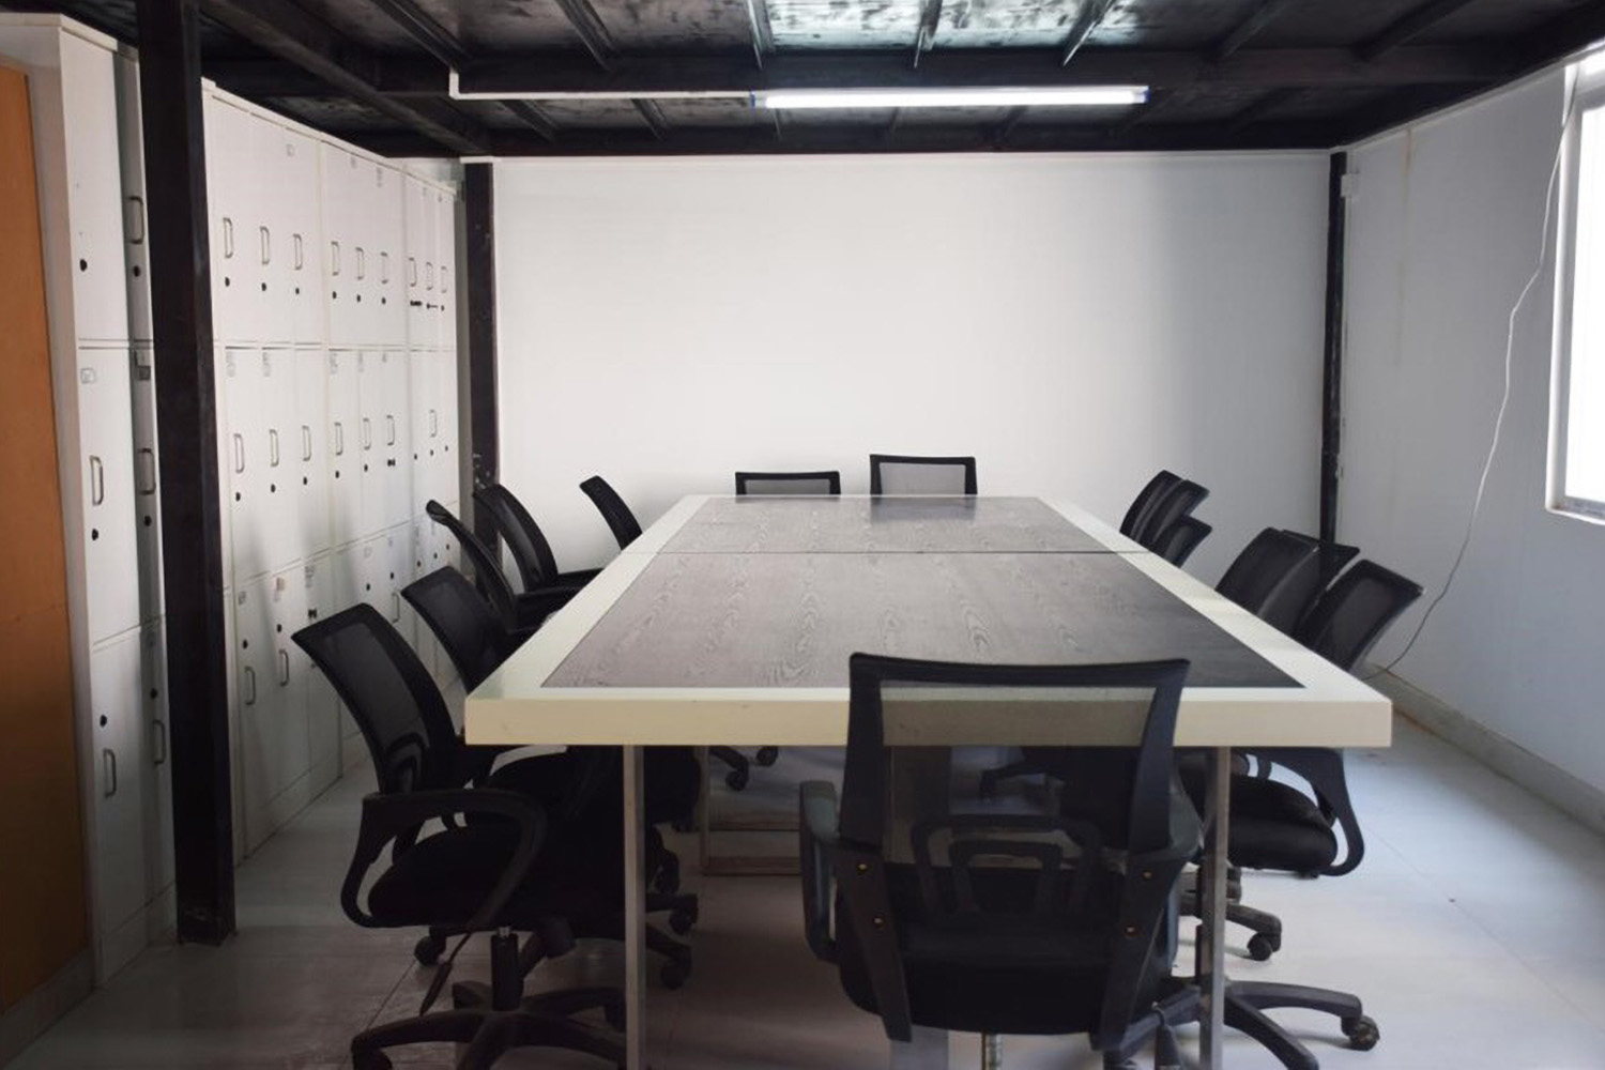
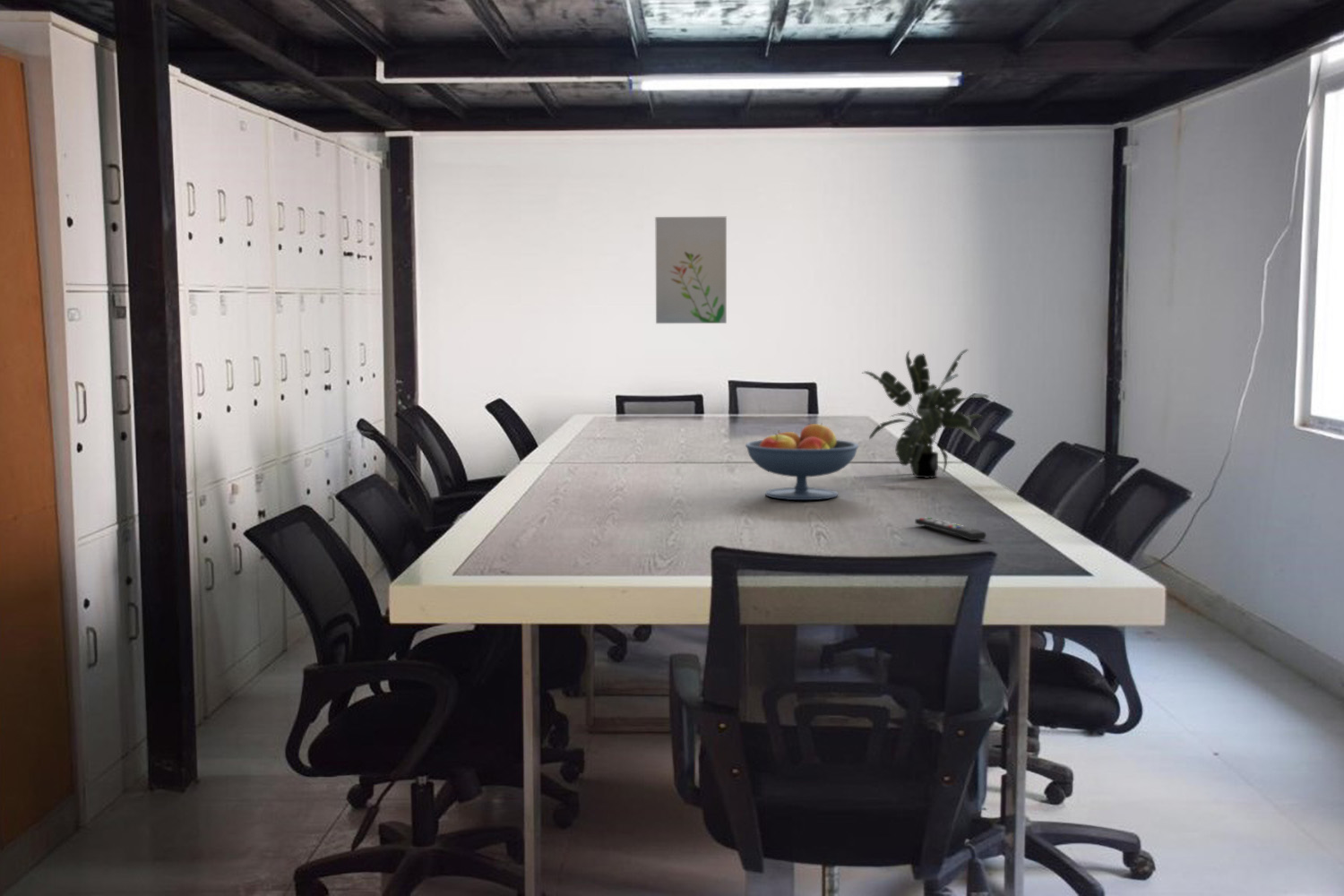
+ remote control (949, 528)
+ wall art (691, 270)
+ potted plant (929, 413)
+ fruit bowl (801, 461)
